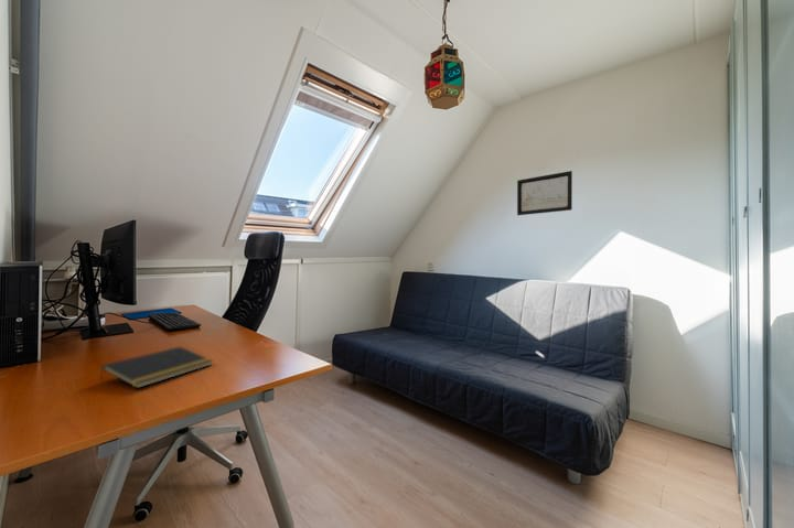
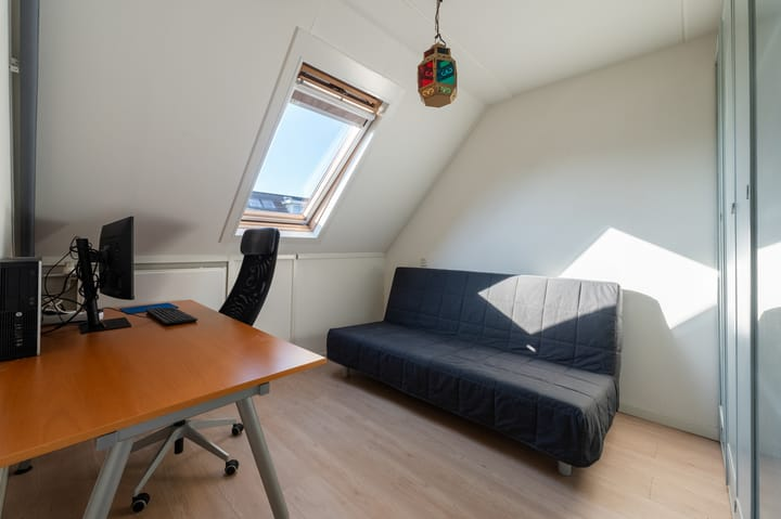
- wall art (543, 194)
- notepad (161, 364)
